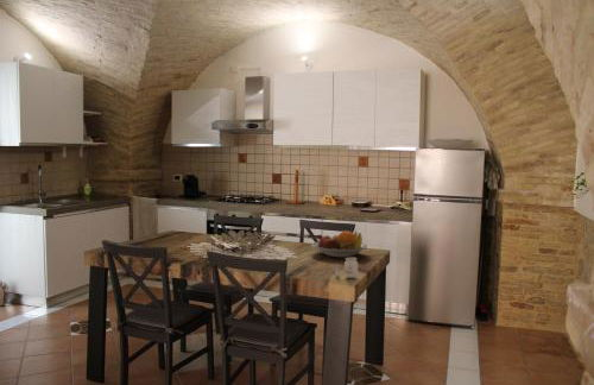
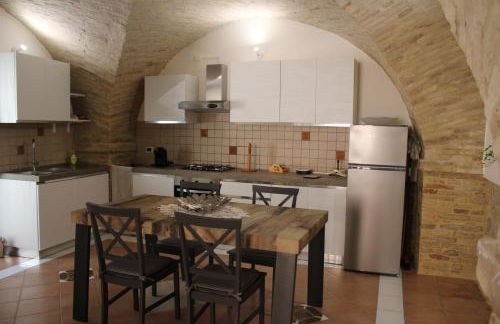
- fruit bowl (339, 242)
- candle (346, 267)
